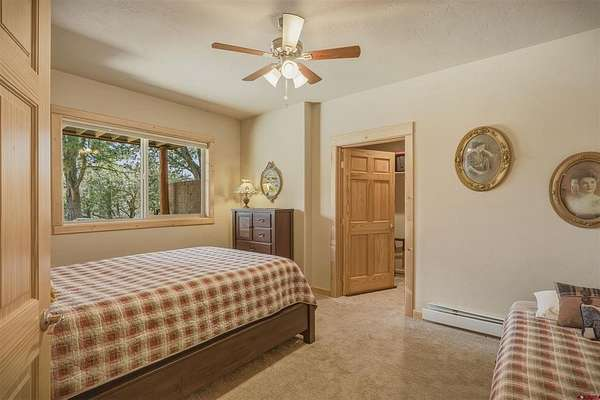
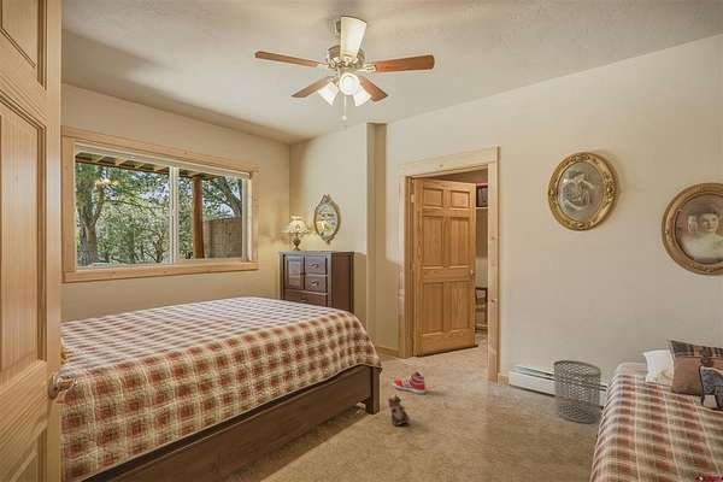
+ sneaker (408, 380)
+ plush toy (396, 408)
+ waste bin (576, 389)
